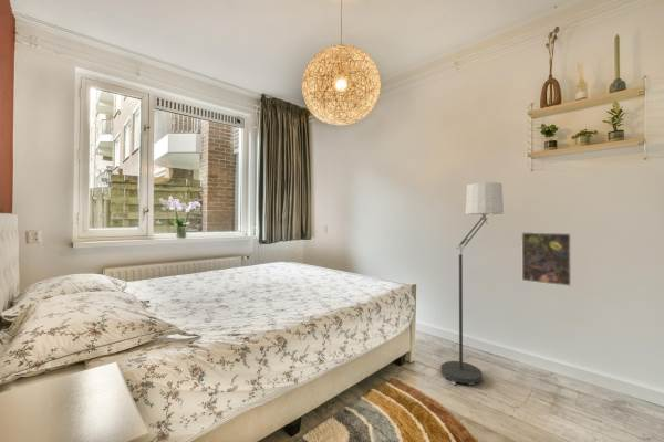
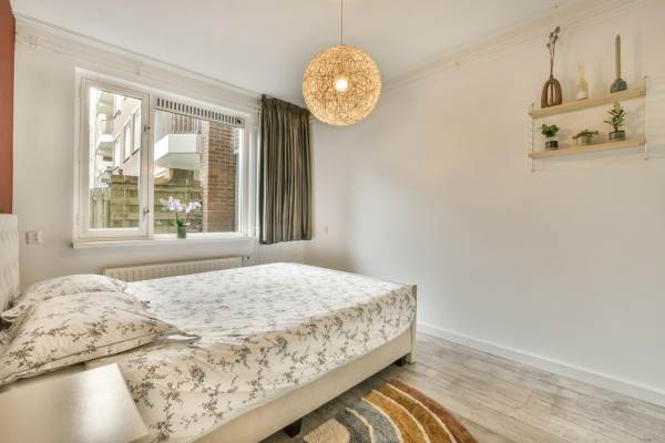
- floor lamp (461, 273)
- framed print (544, 257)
